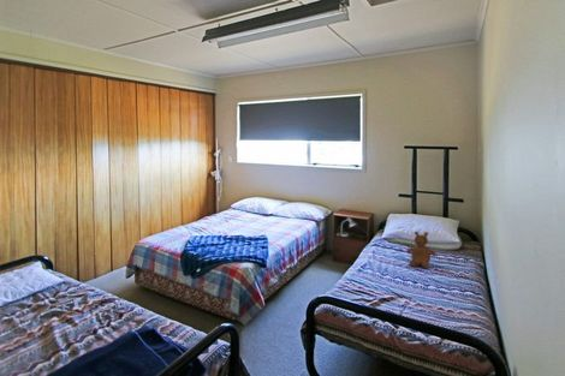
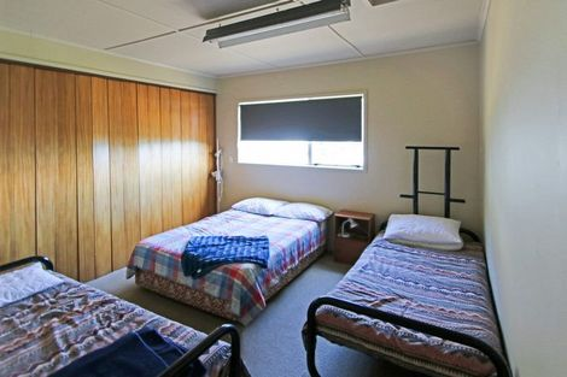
- teddy bear (420, 249)
